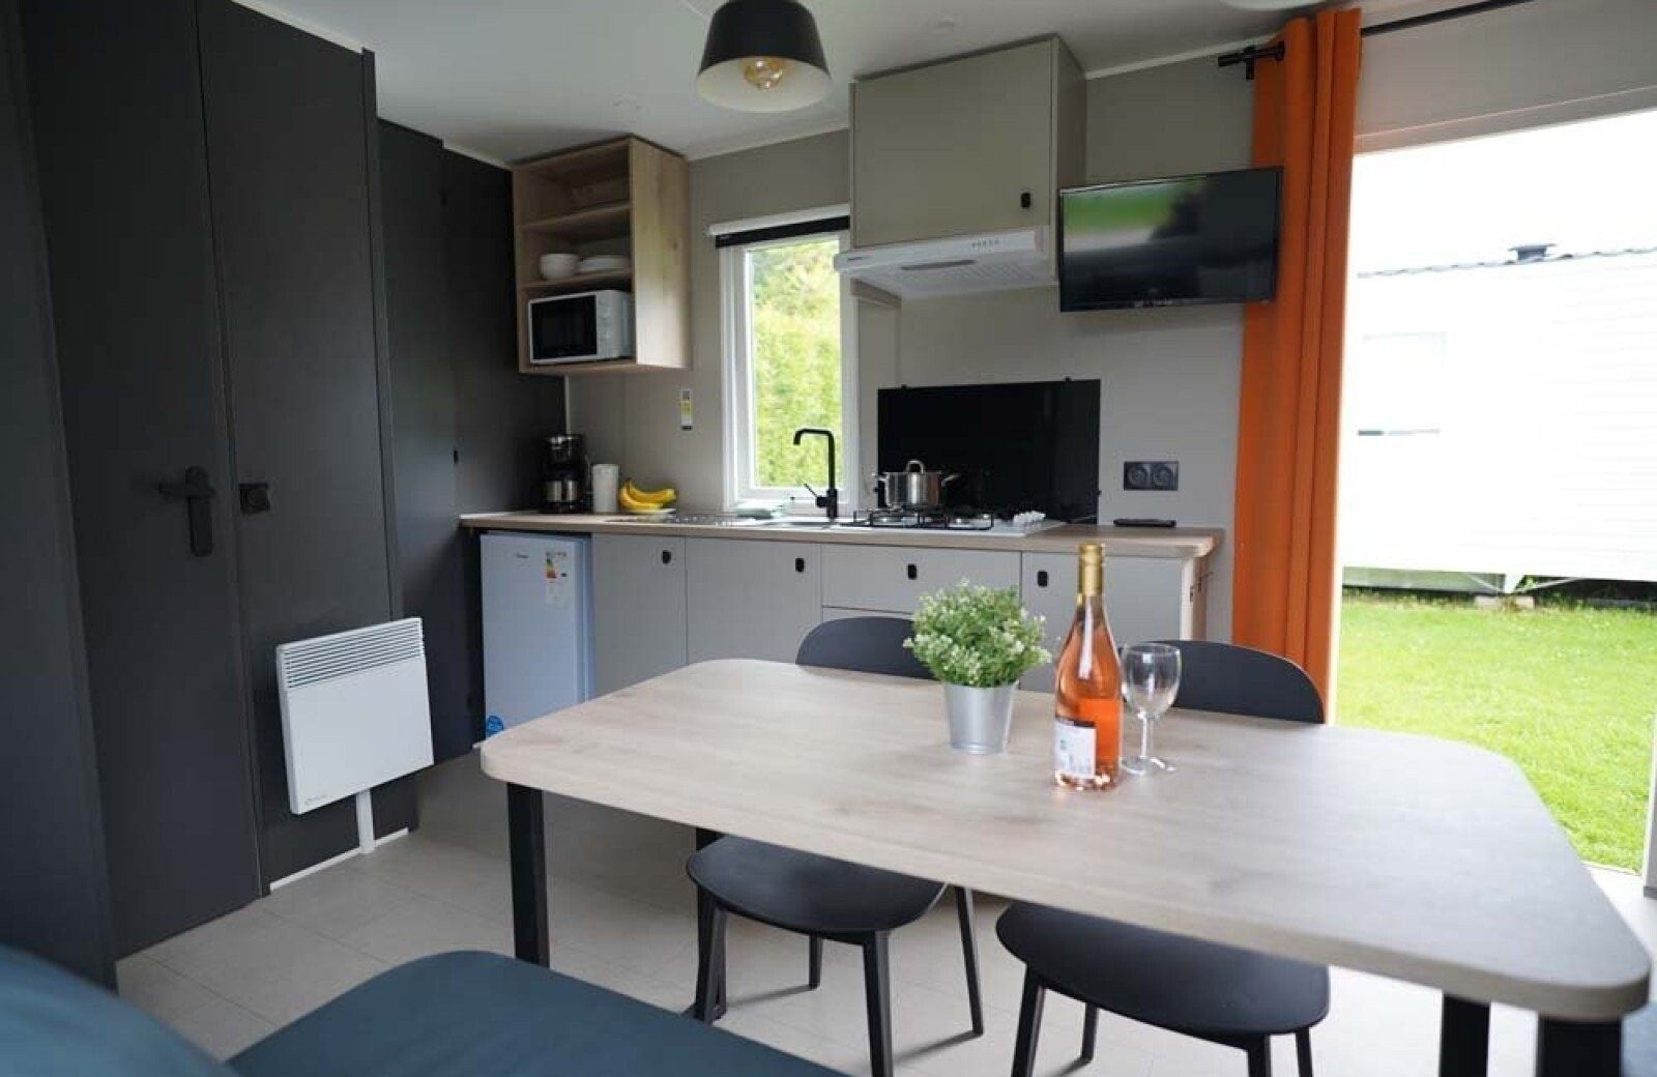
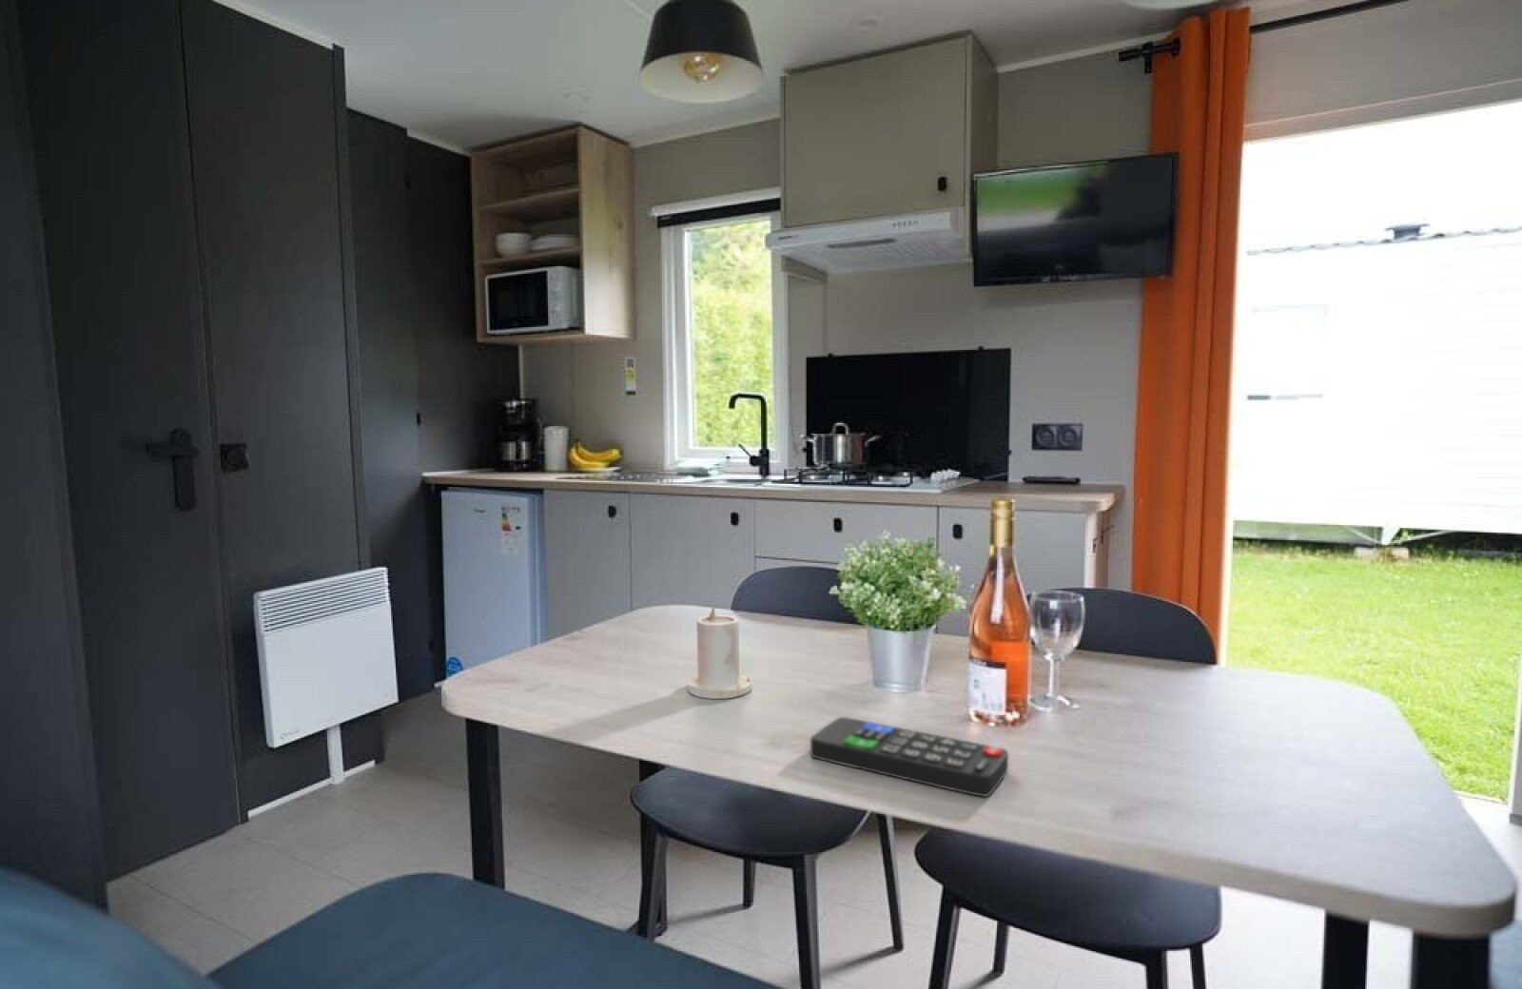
+ remote control (906, 752)
+ candle (718, 649)
